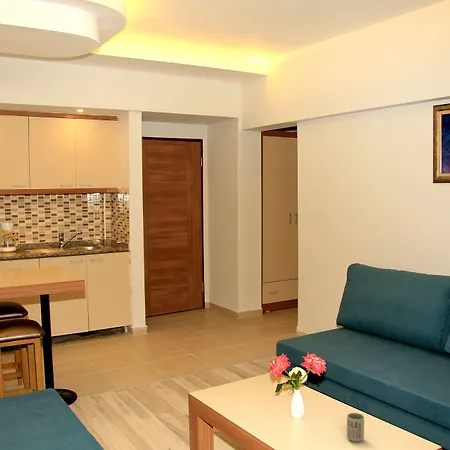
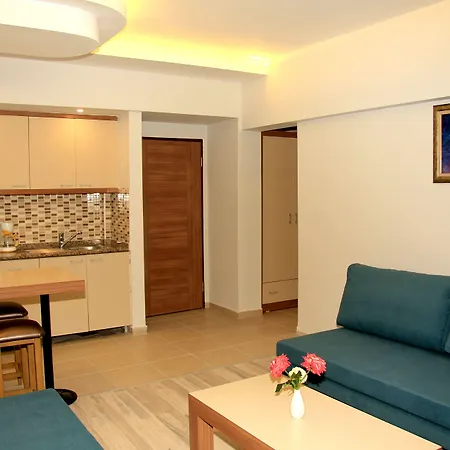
- cup (355, 427)
